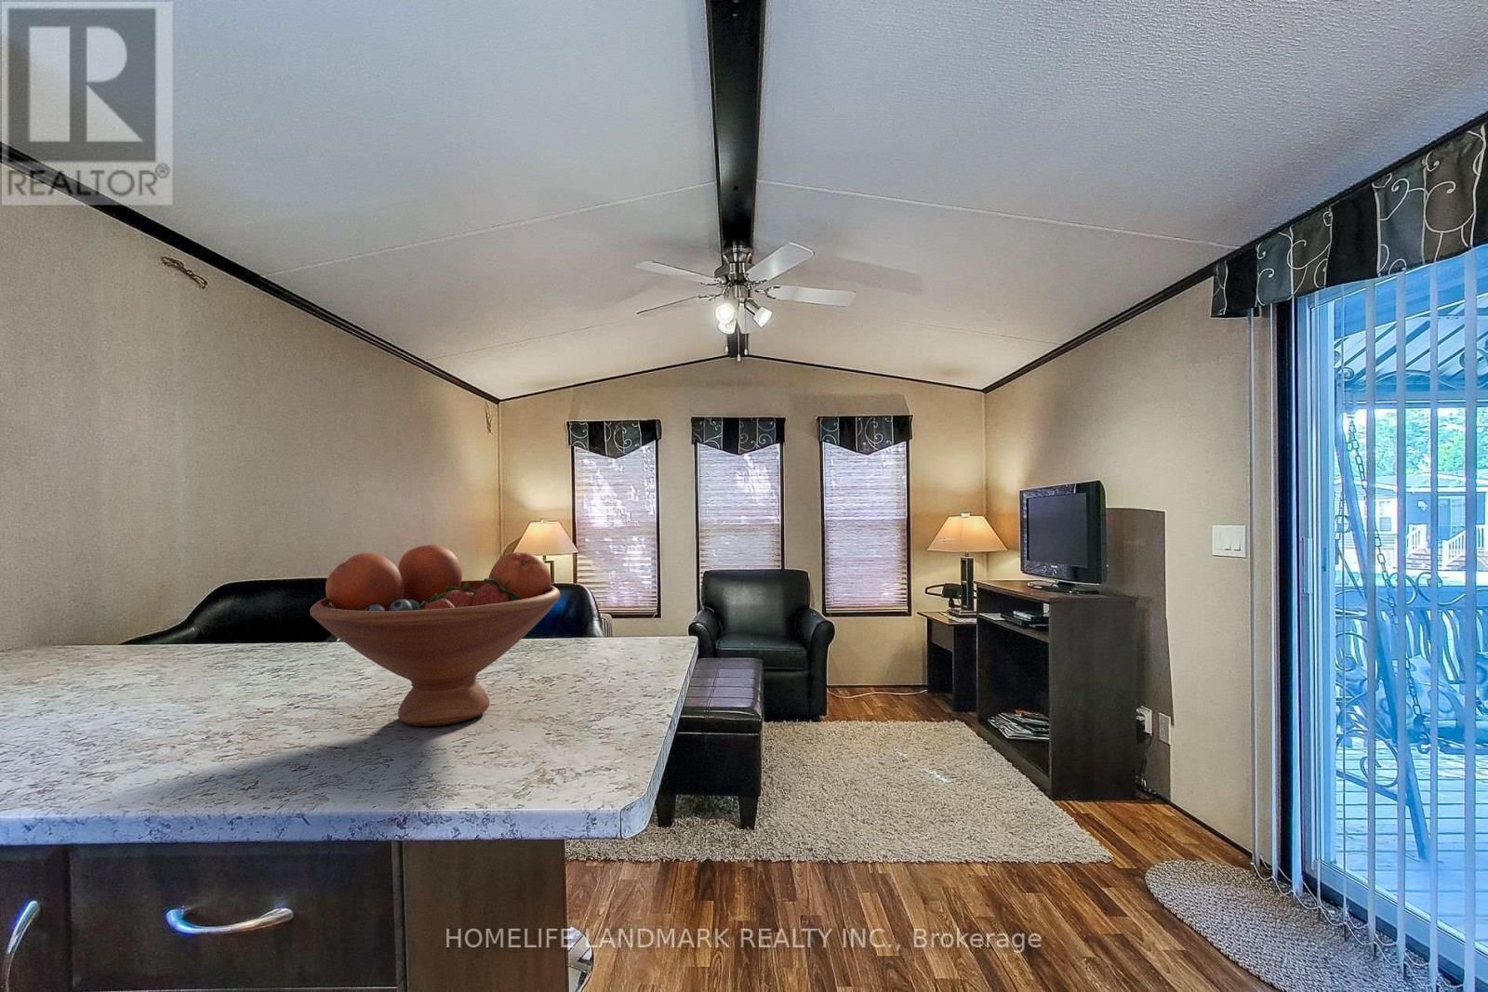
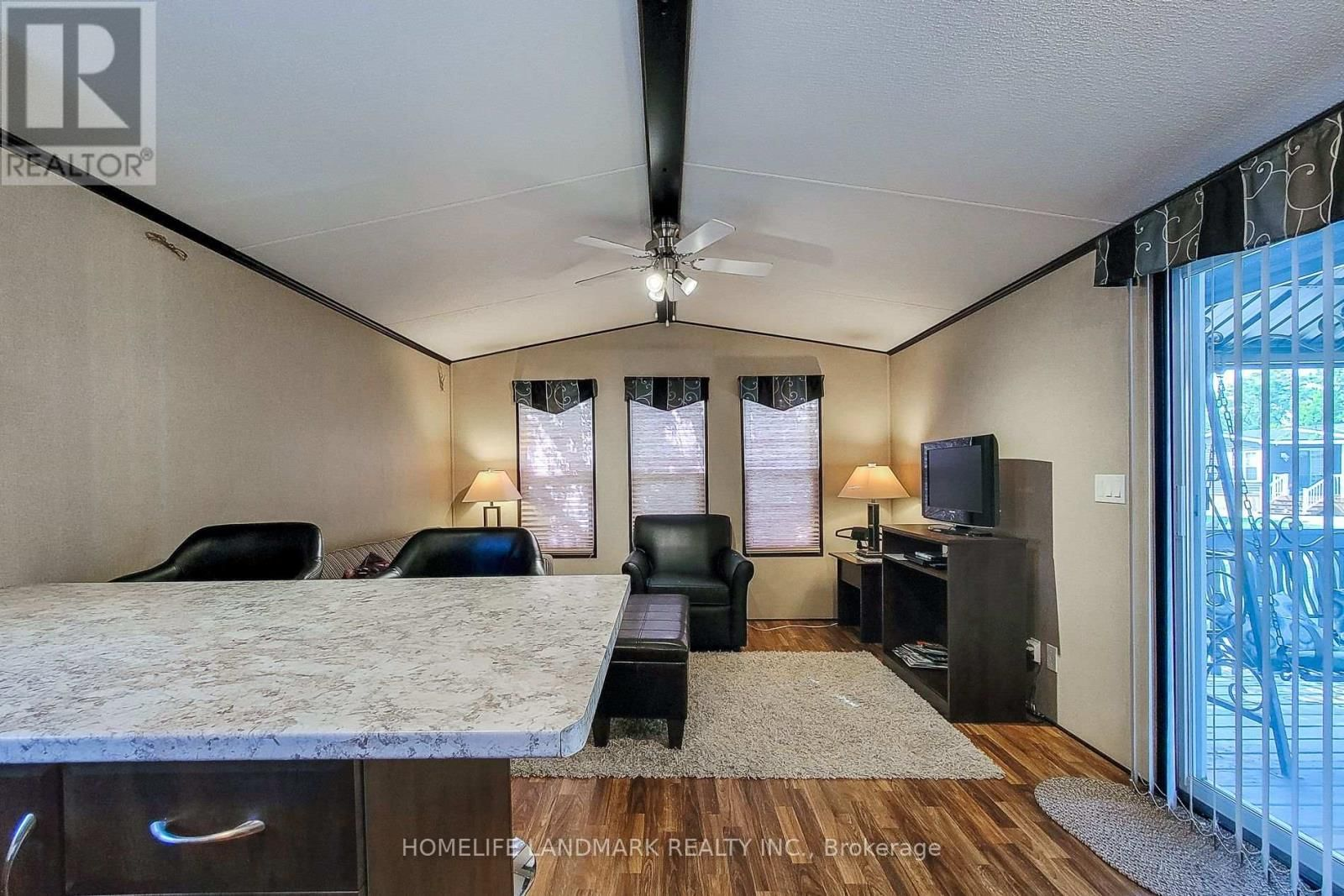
- fruit bowl (444, 631)
